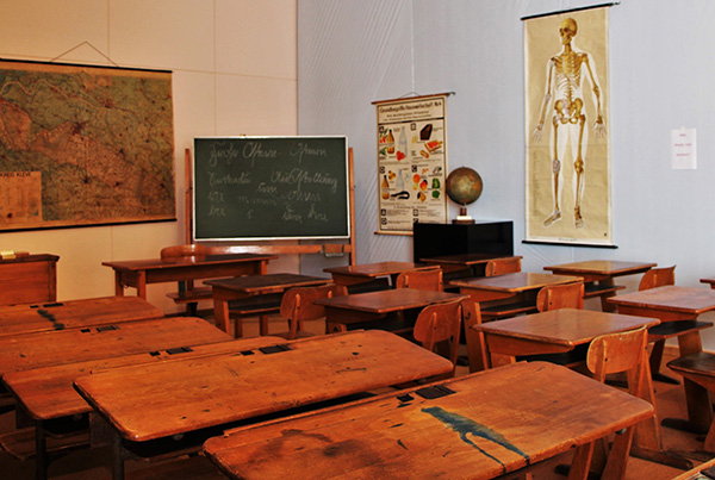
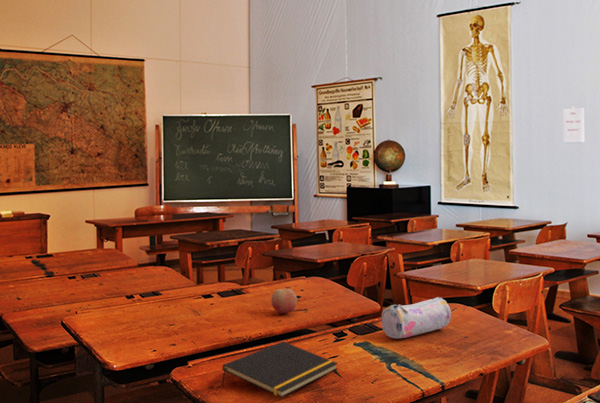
+ notepad (282, 366)
+ pencil case (416, 316)
+ fruit (284, 301)
